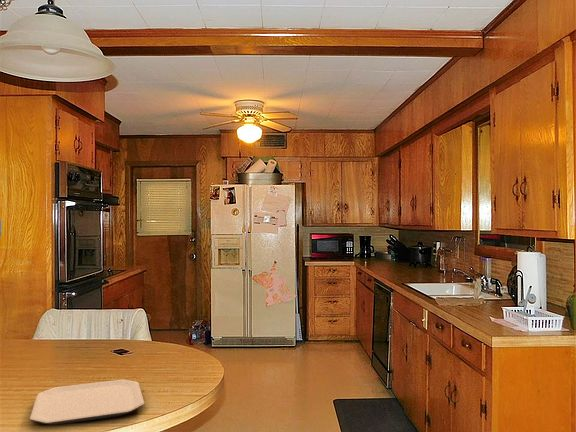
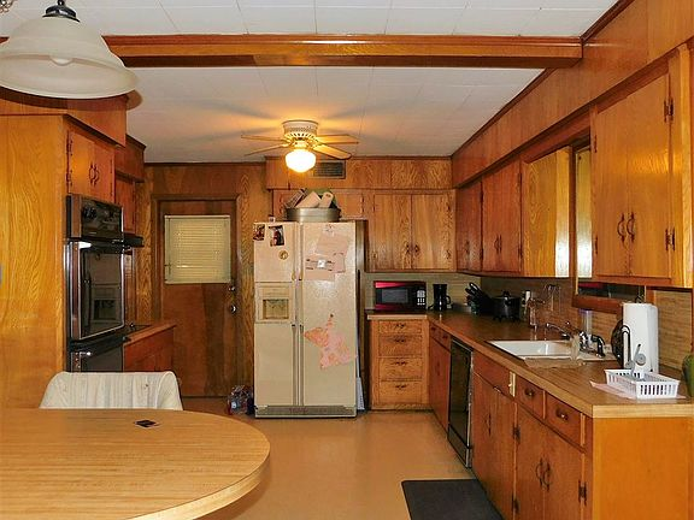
- plate (89, 401)
